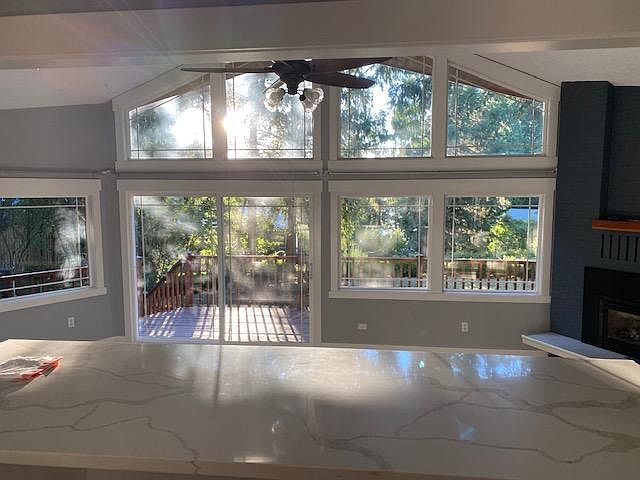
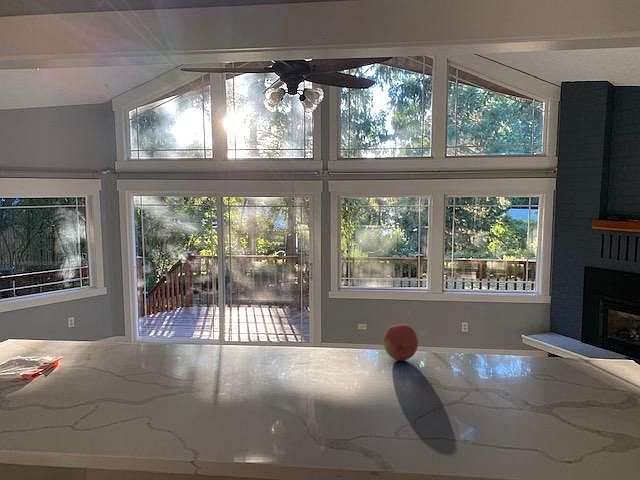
+ fruit (400, 341)
